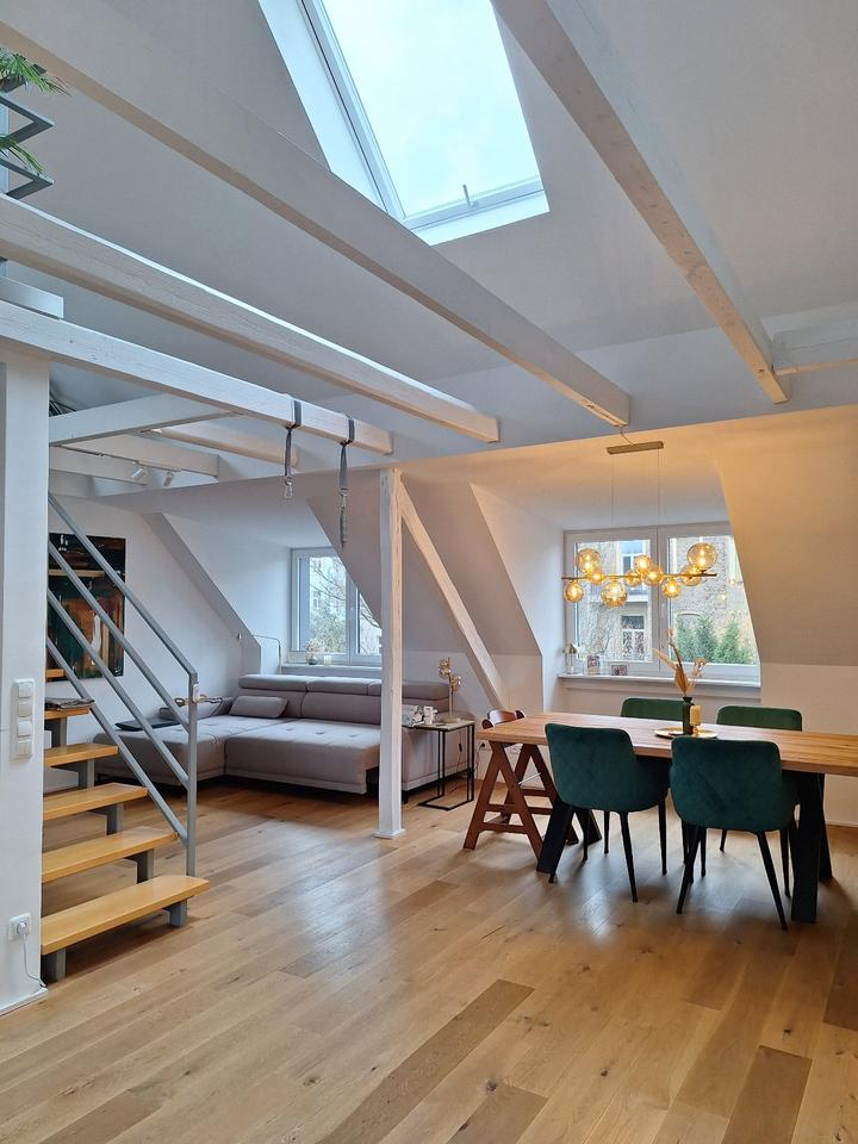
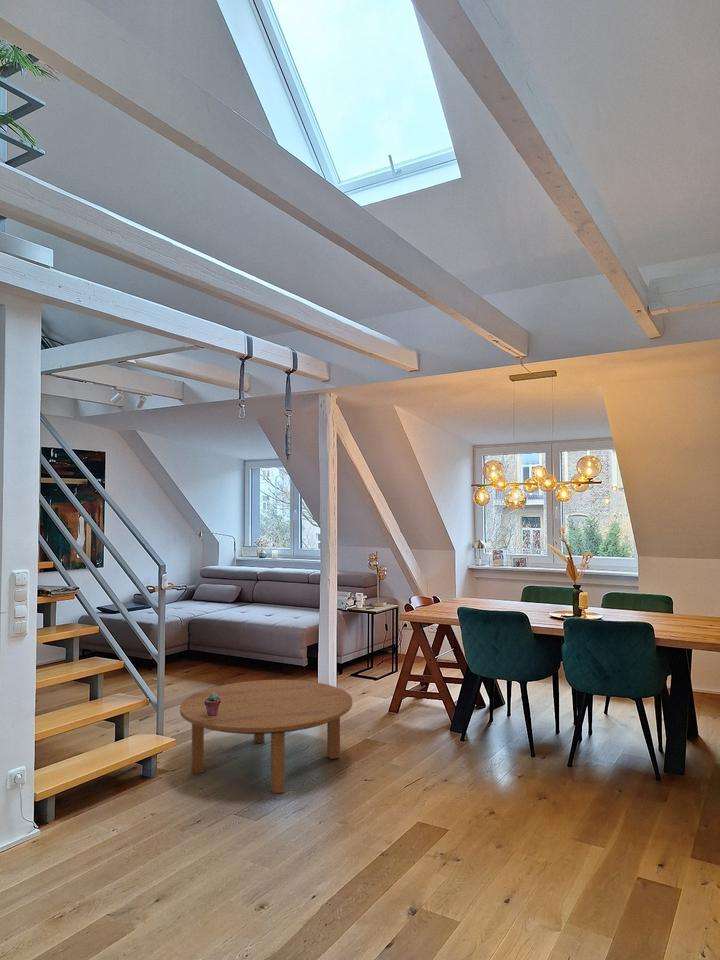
+ potted succulent (212, 703)
+ coffee table (267, 732)
